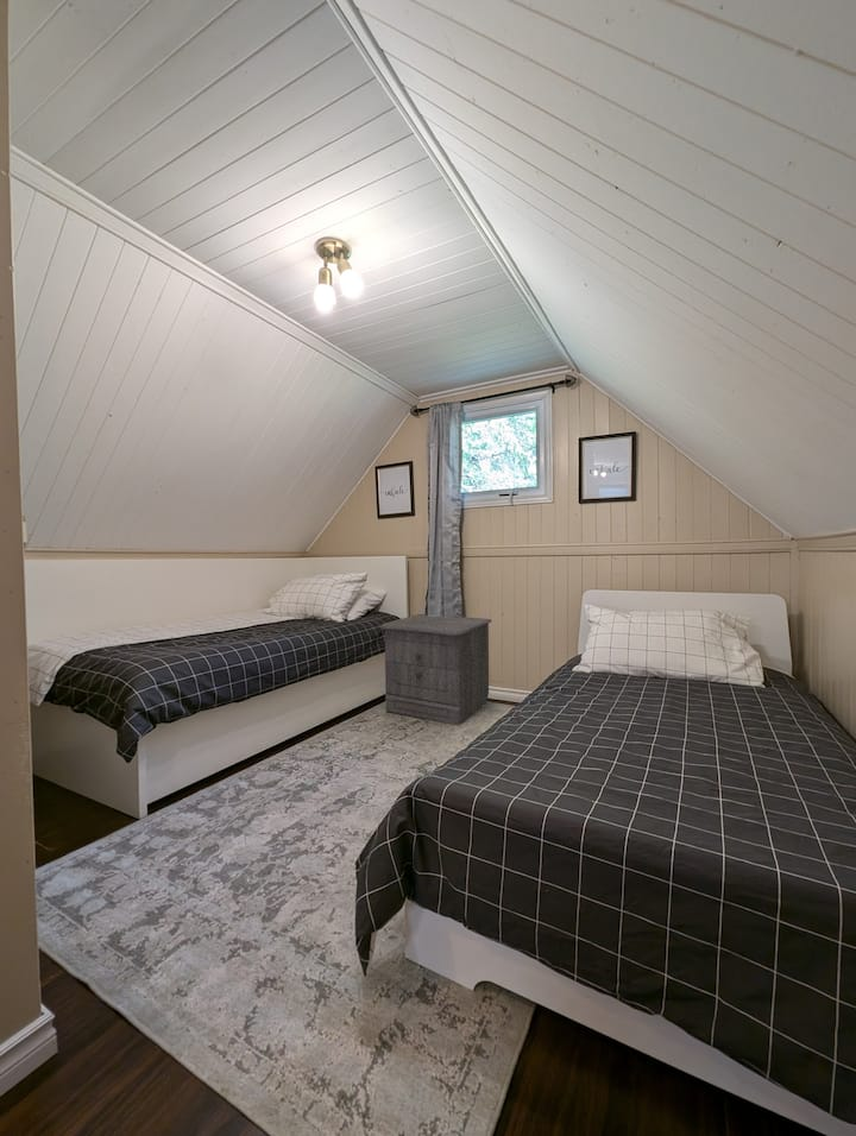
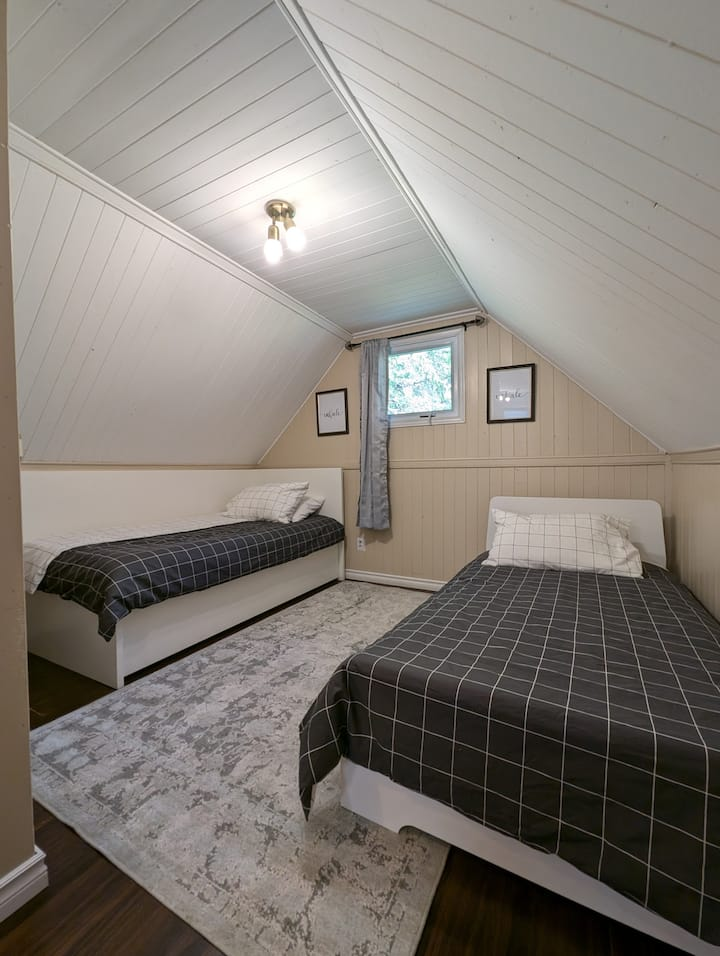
- nightstand (436, 664)
